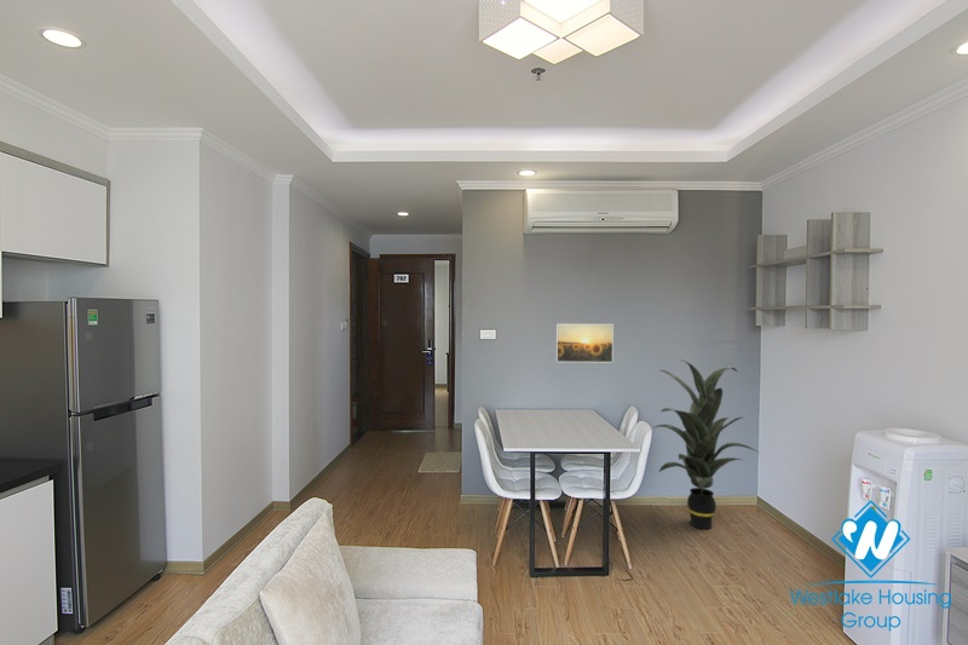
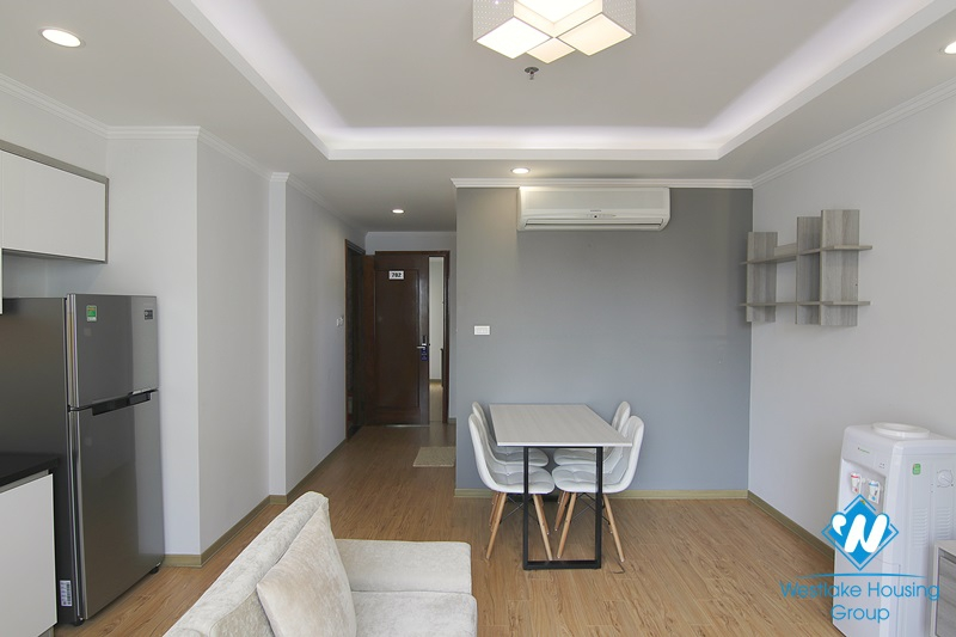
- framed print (584, 342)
- indoor plant (695, 442)
